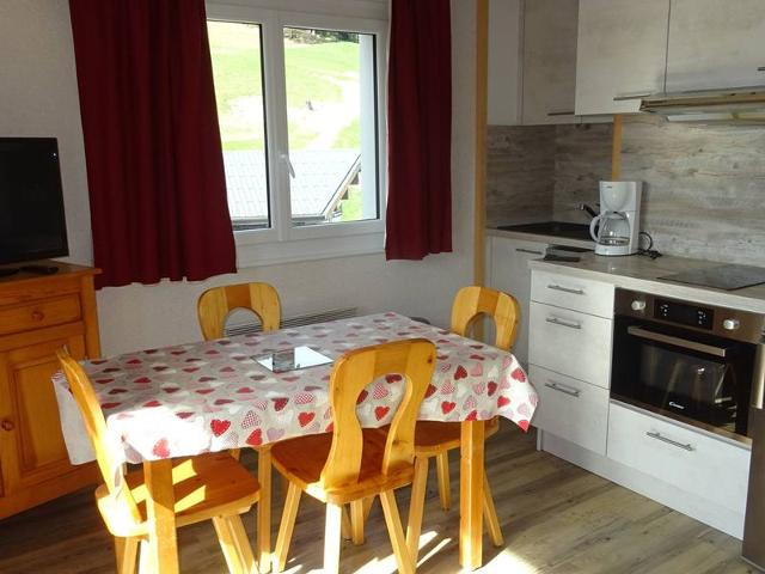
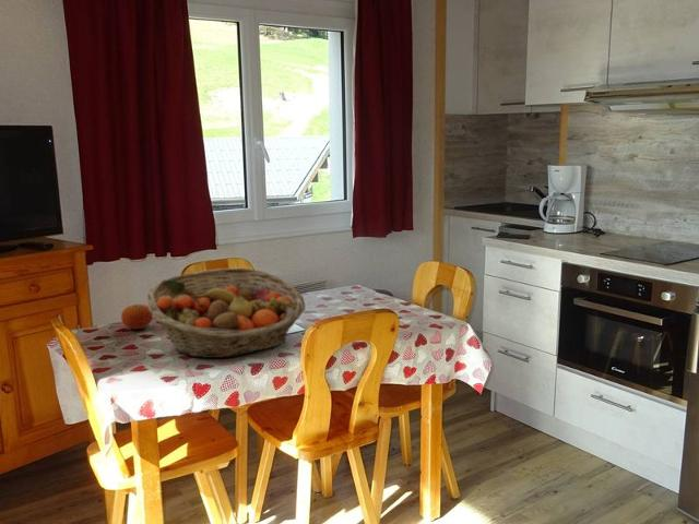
+ fruit basket (228, 310)
+ fruit (137, 317)
